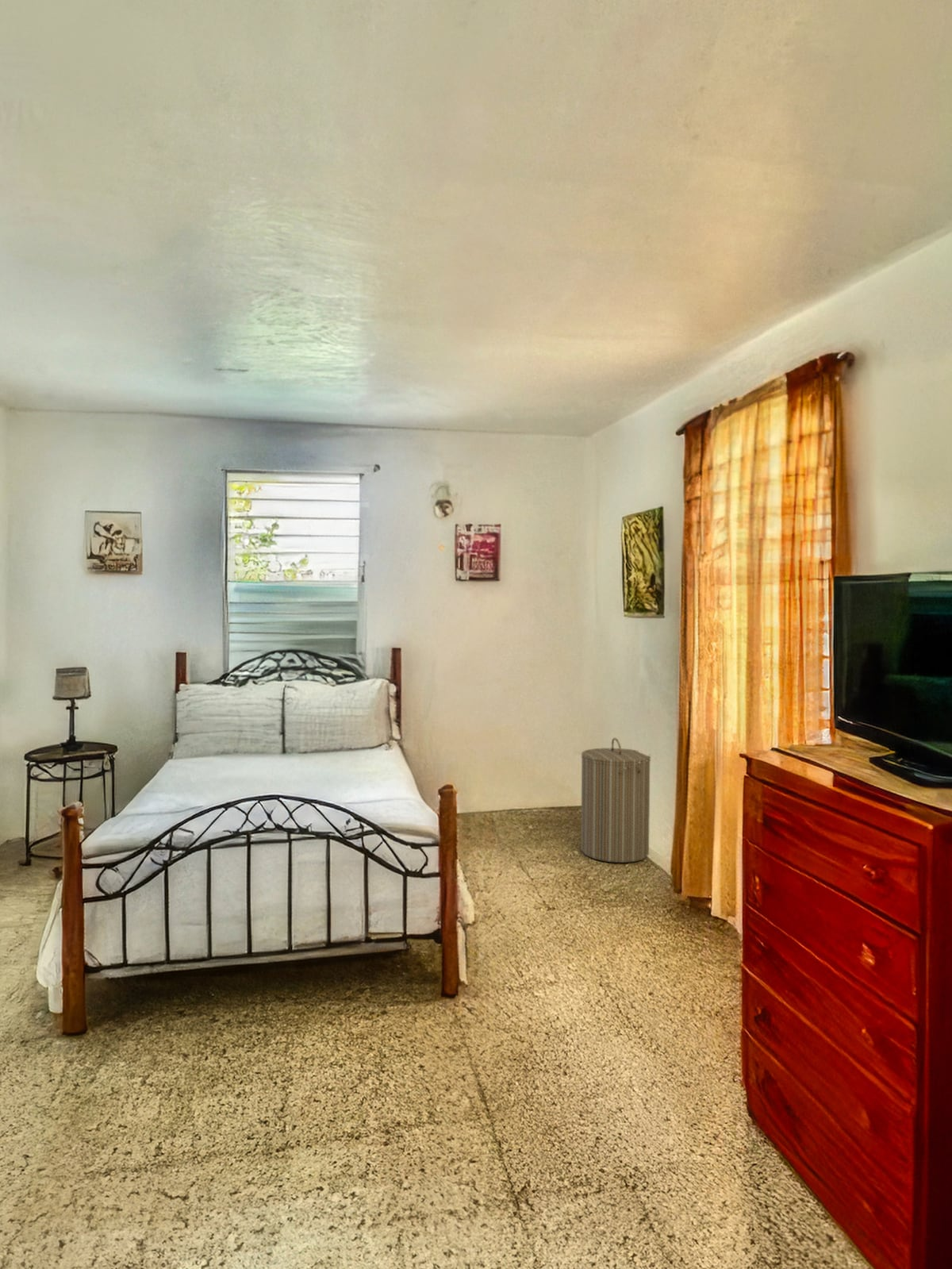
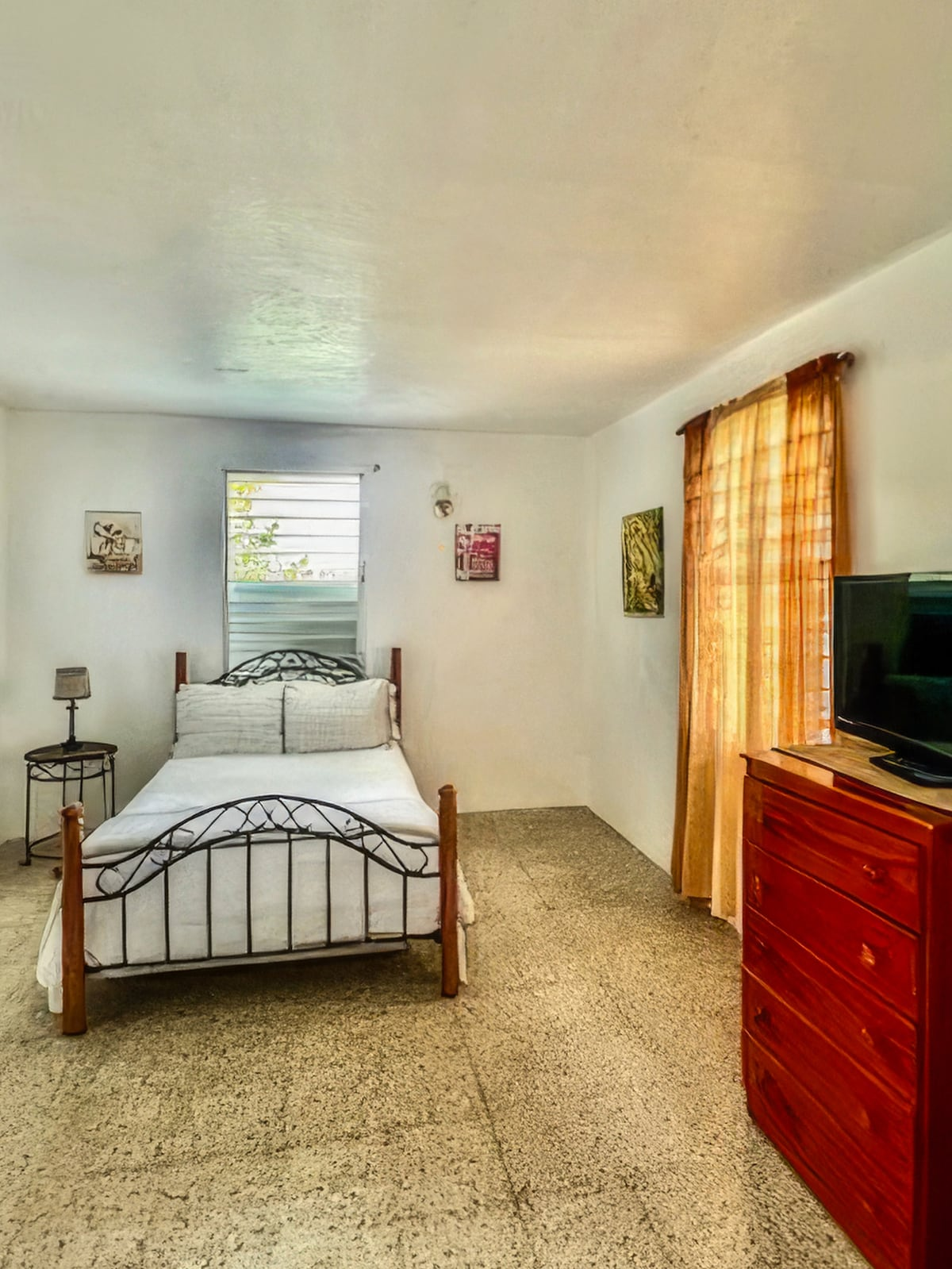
- laundry hamper (615, 794)
